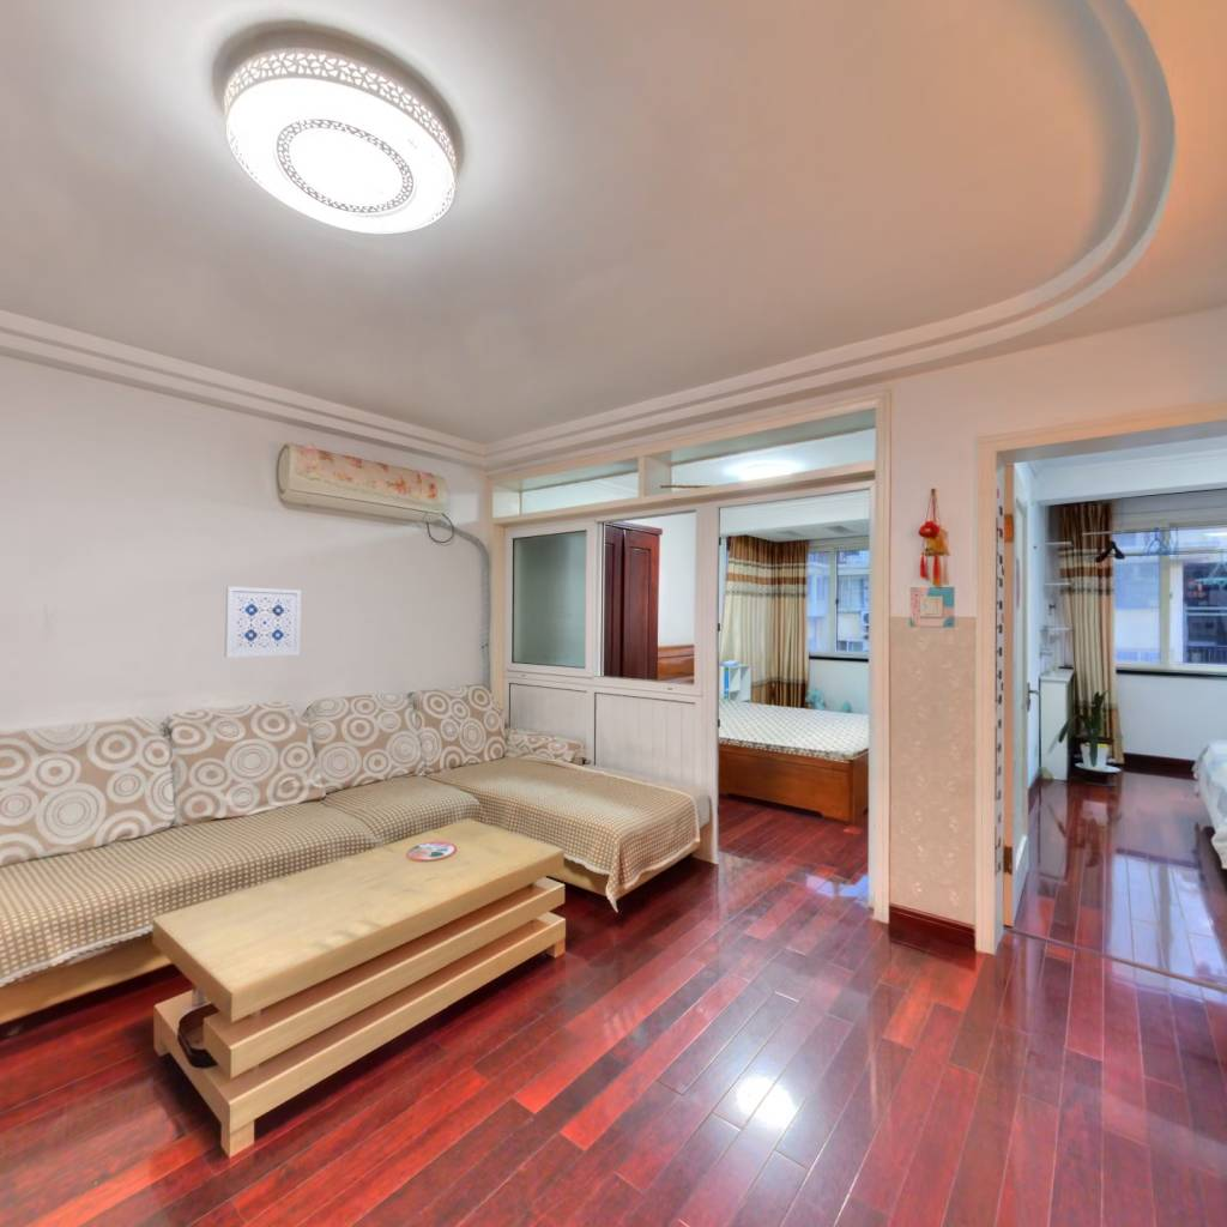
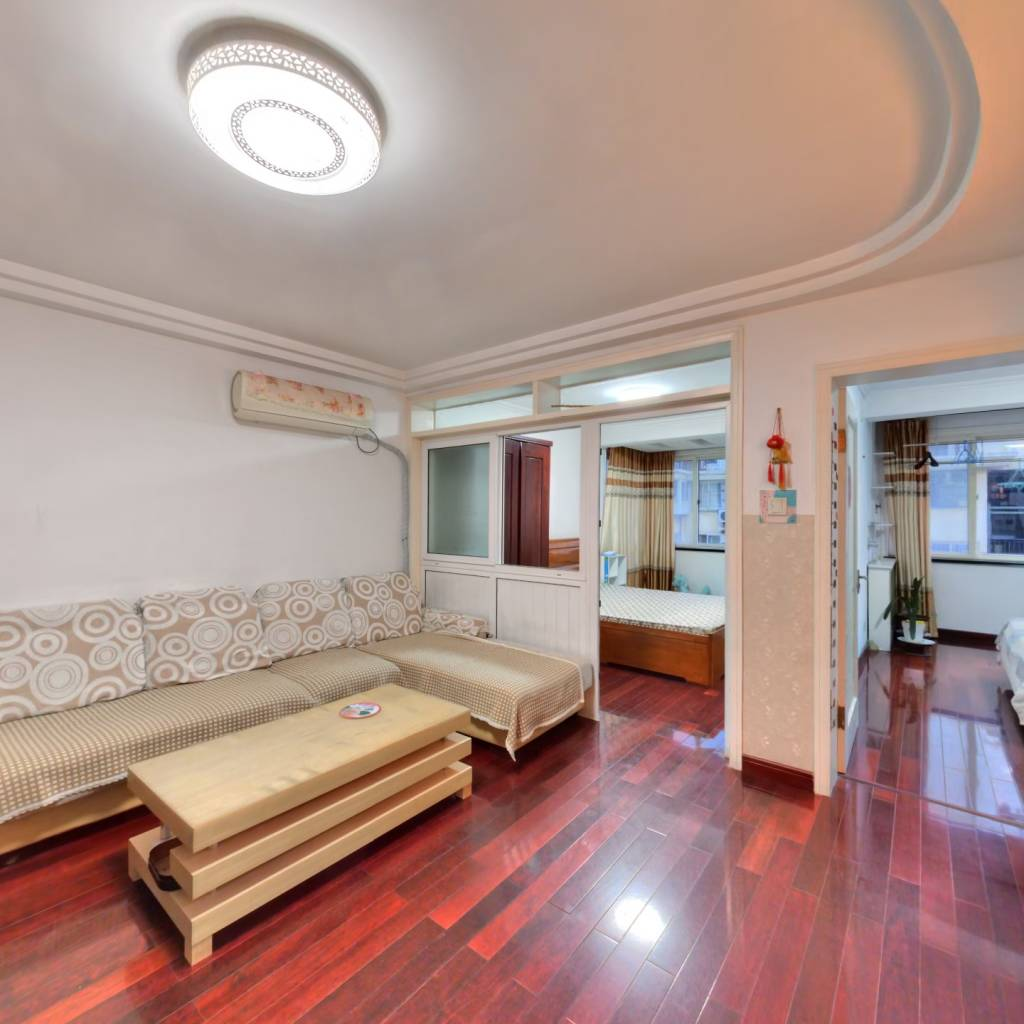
- wall art (264, 622)
